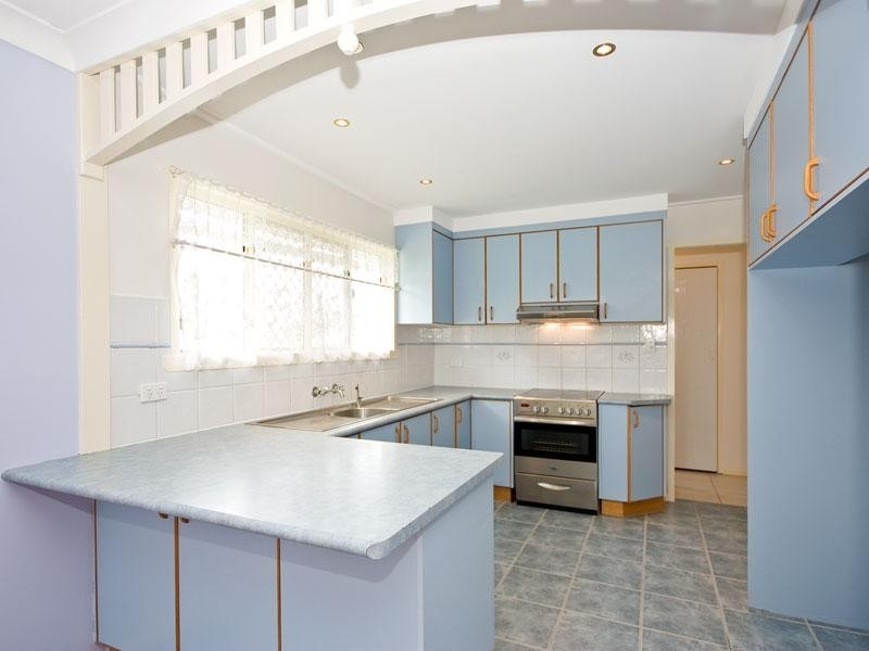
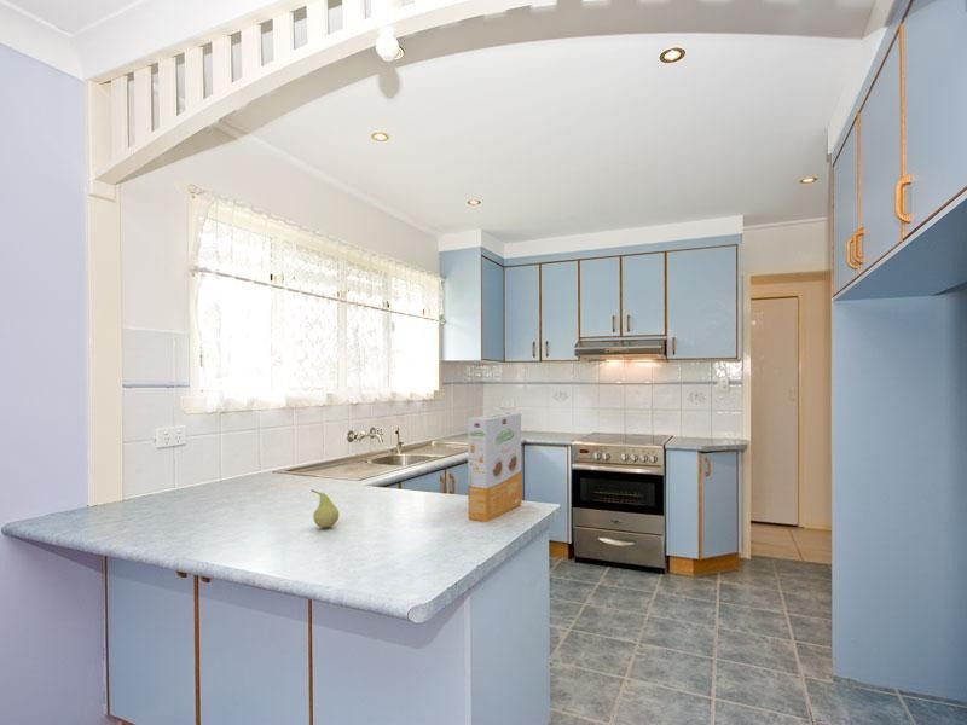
+ fruit (324, 506)
+ cereal box (496, 463)
